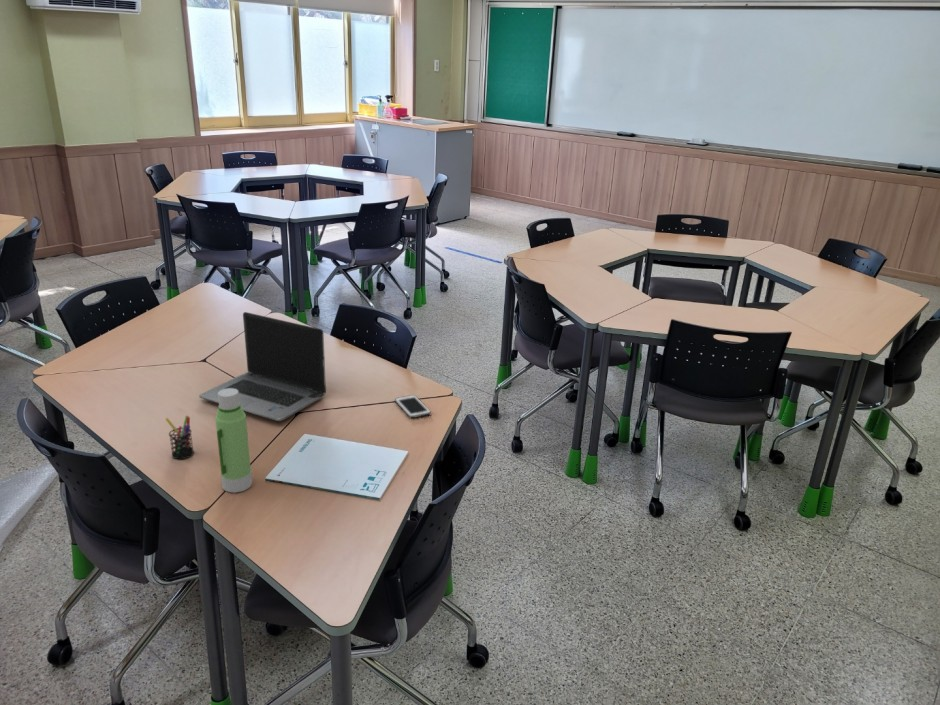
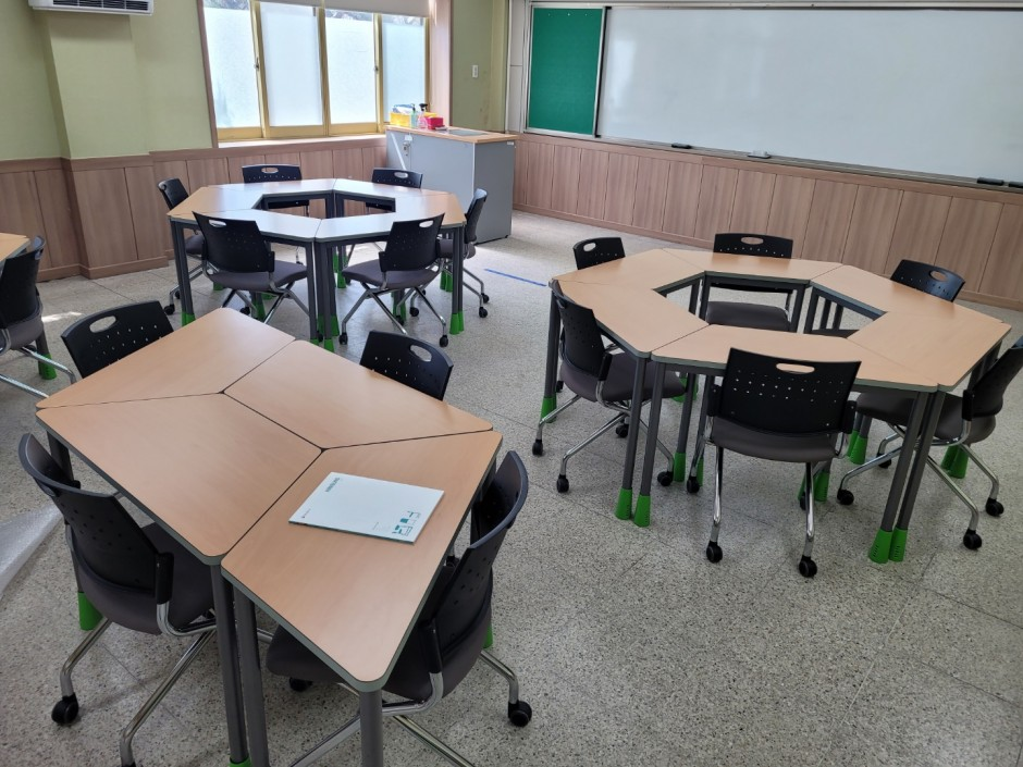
- laptop computer (260, 365)
- pen holder (182, 434)
- water bottle (231, 440)
- cell phone (412, 406)
